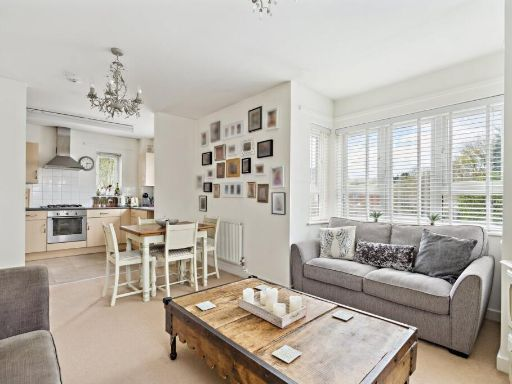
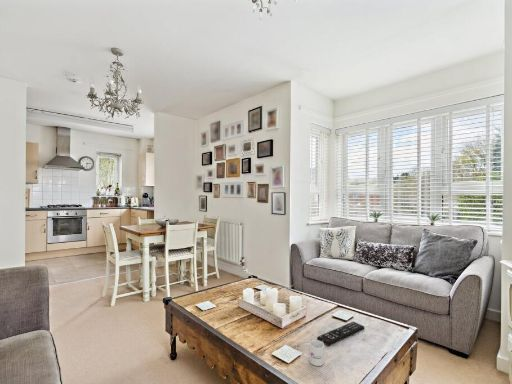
+ remote control (341, 332)
+ mug (313, 351)
